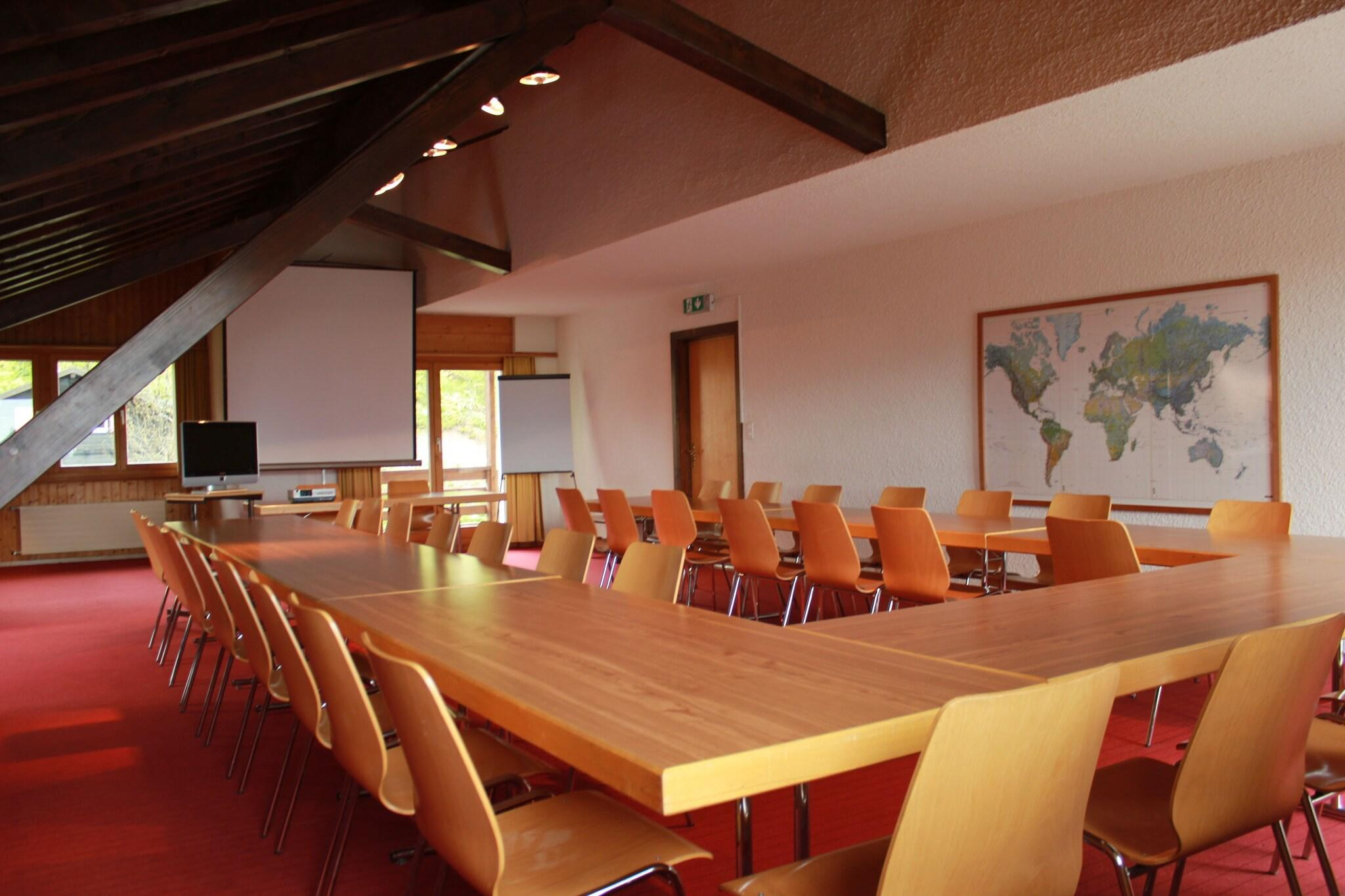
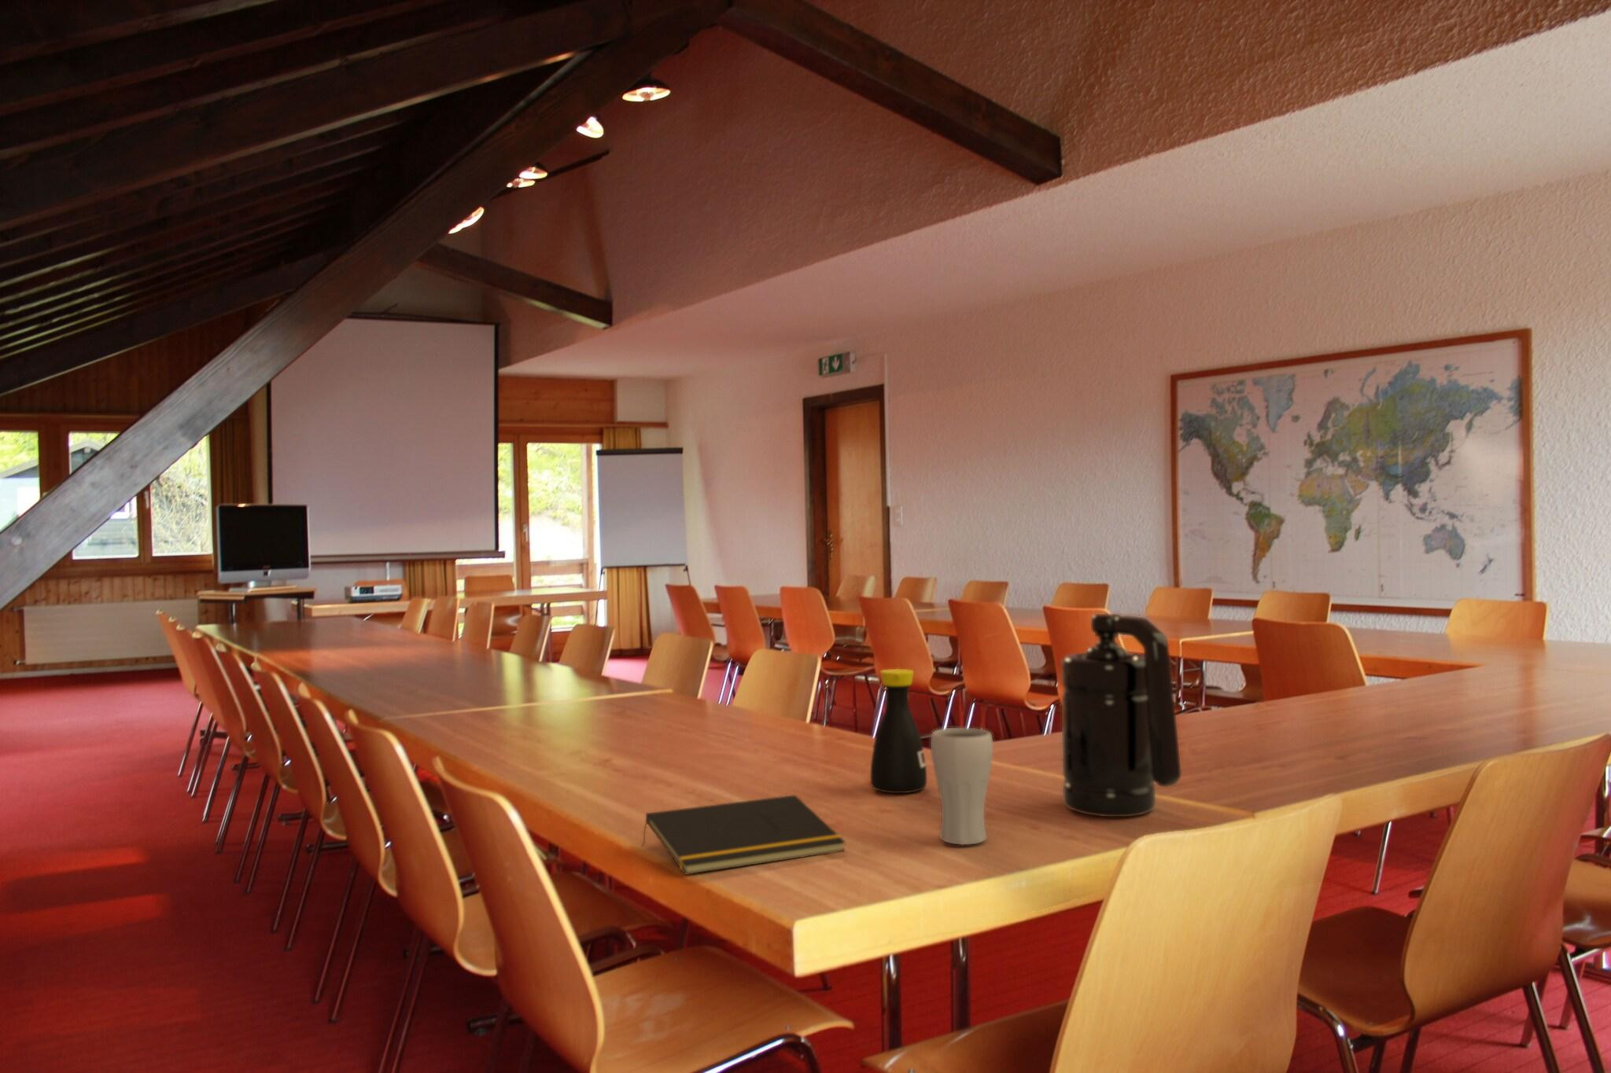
+ grenade (1122, 713)
+ notepad (744, 831)
+ bottle (897, 728)
+ drinking glass (962, 786)
